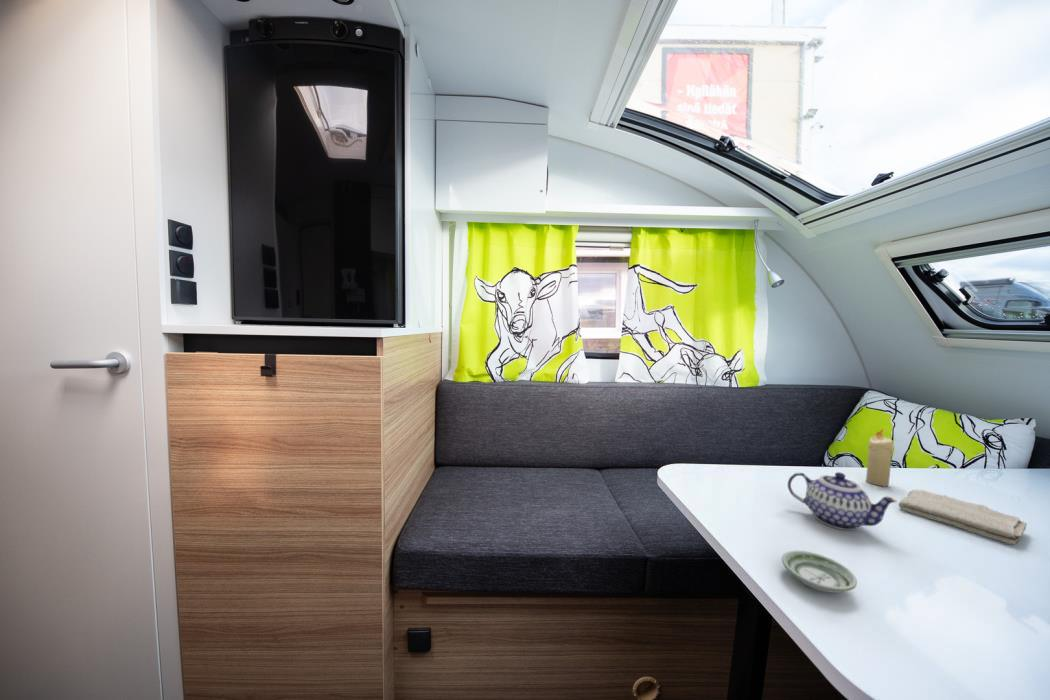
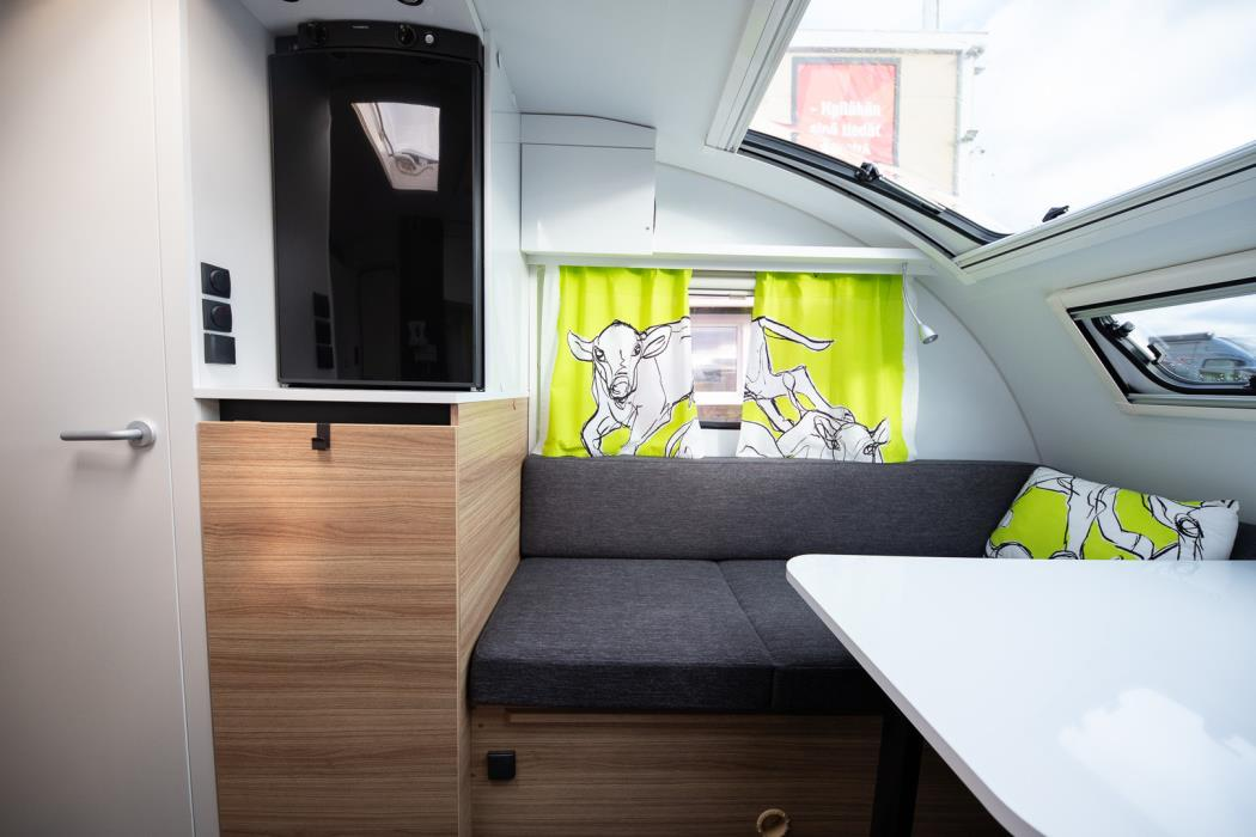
- washcloth (959, 513)
- teapot (837, 497)
- saucer (817, 574)
- candle (880, 456)
